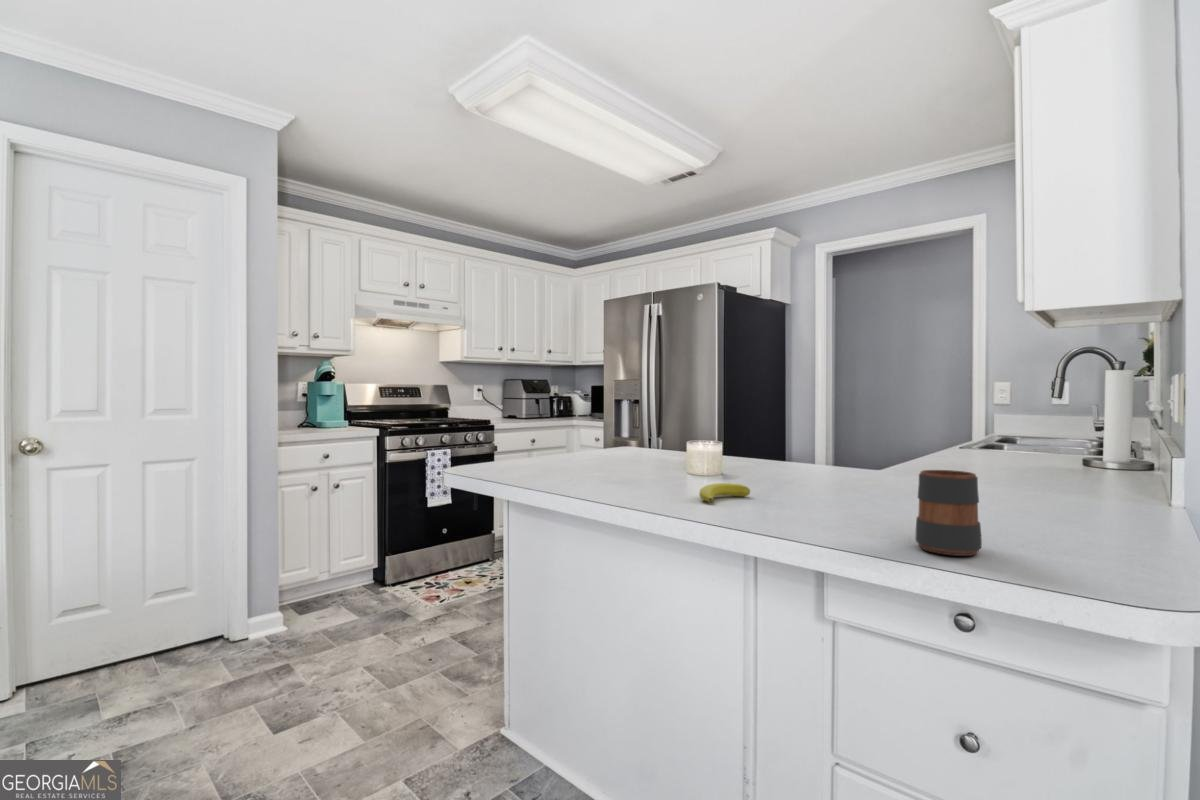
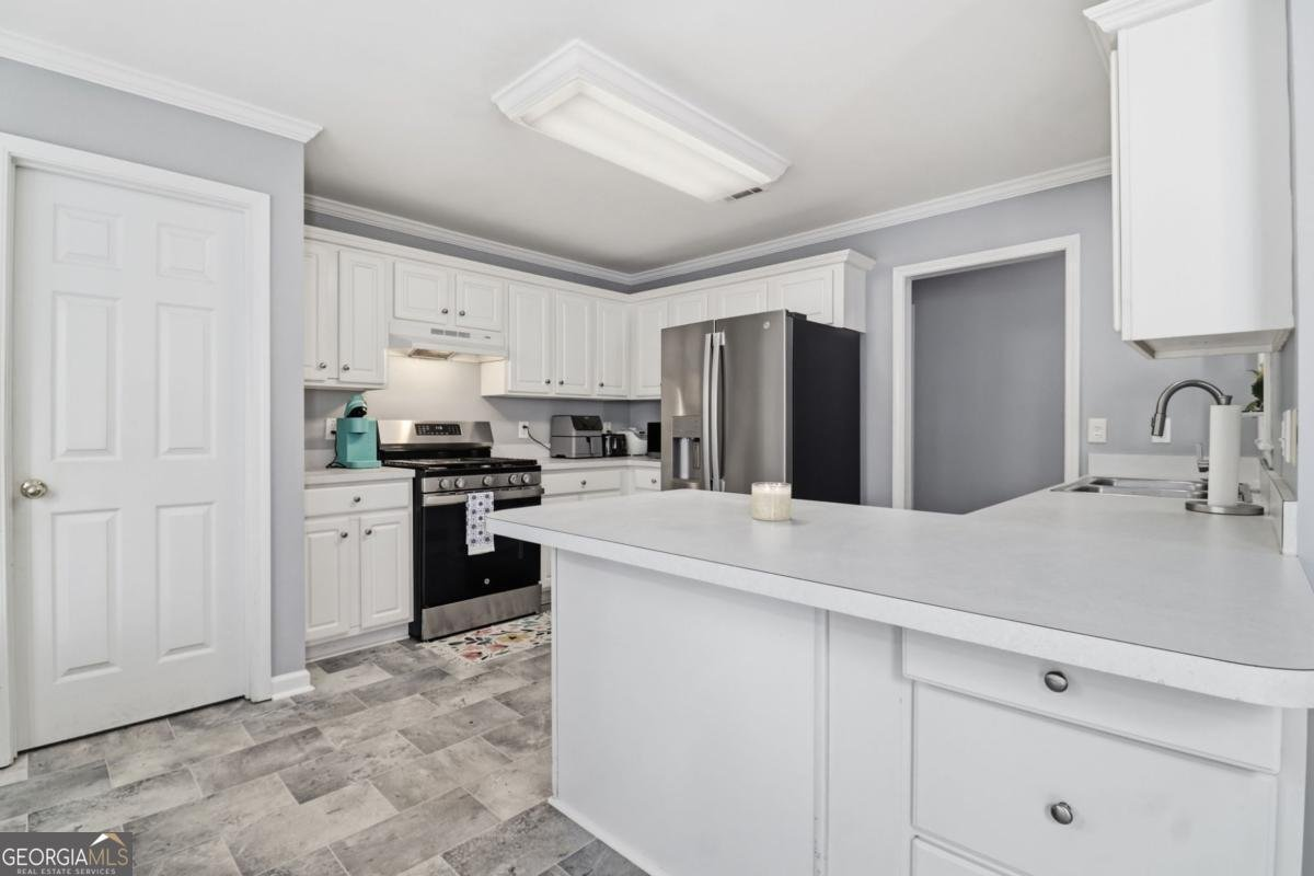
- mug (950, 509)
- banana (721, 491)
